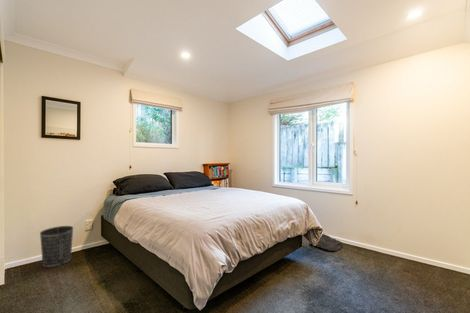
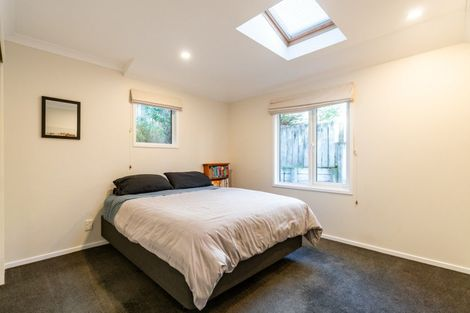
- wastebasket (57, 245)
- carved panel (326, 241)
